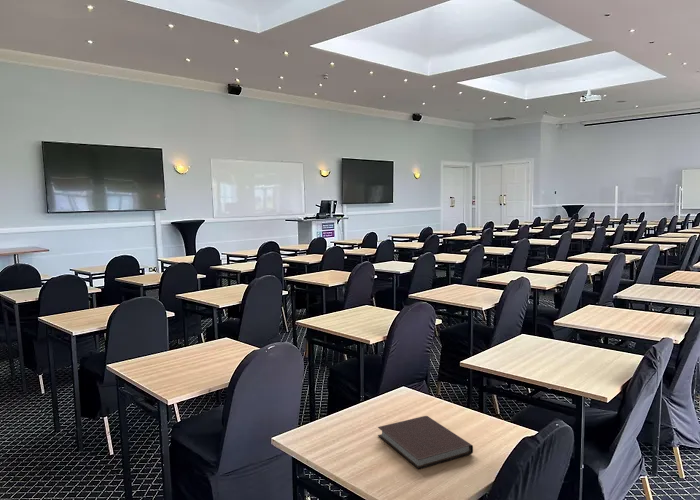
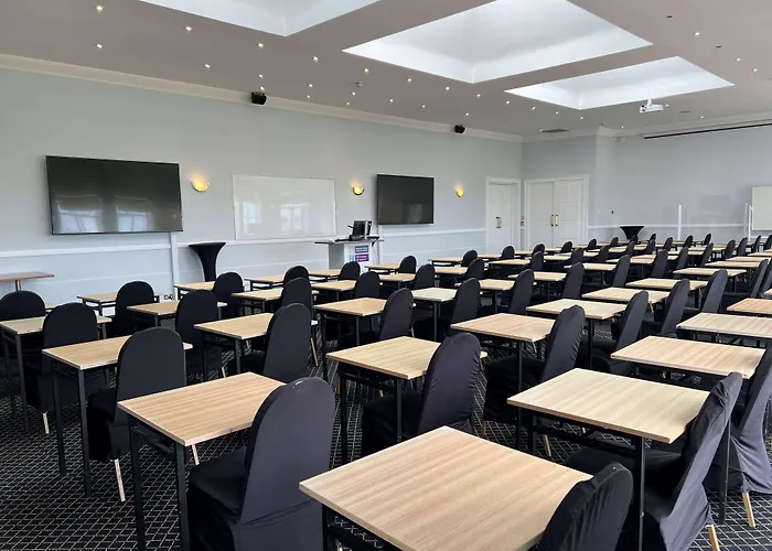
- notebook (423, 439)
